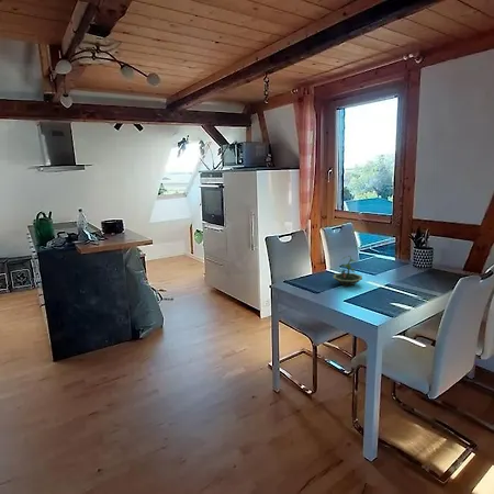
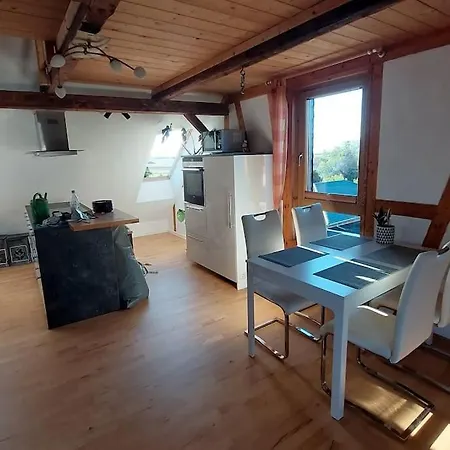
- terrarium (348, 262)
